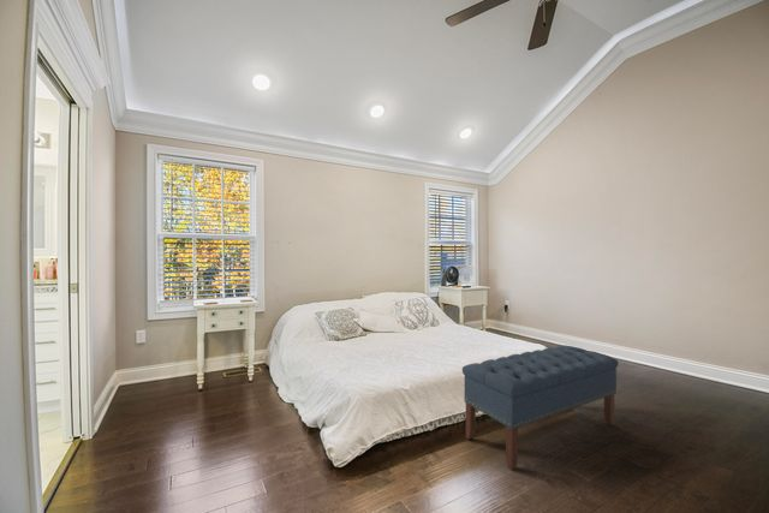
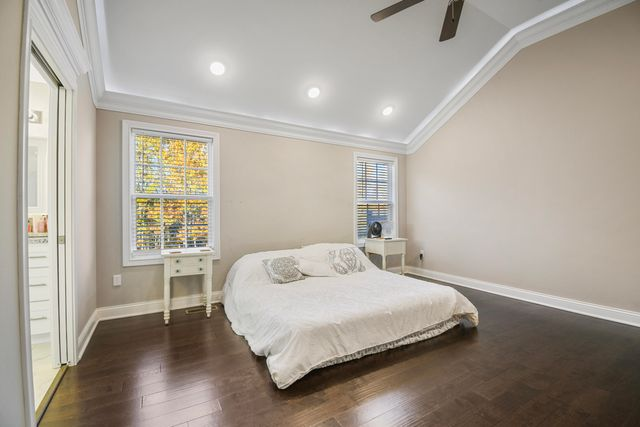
- bench (542, 394)
